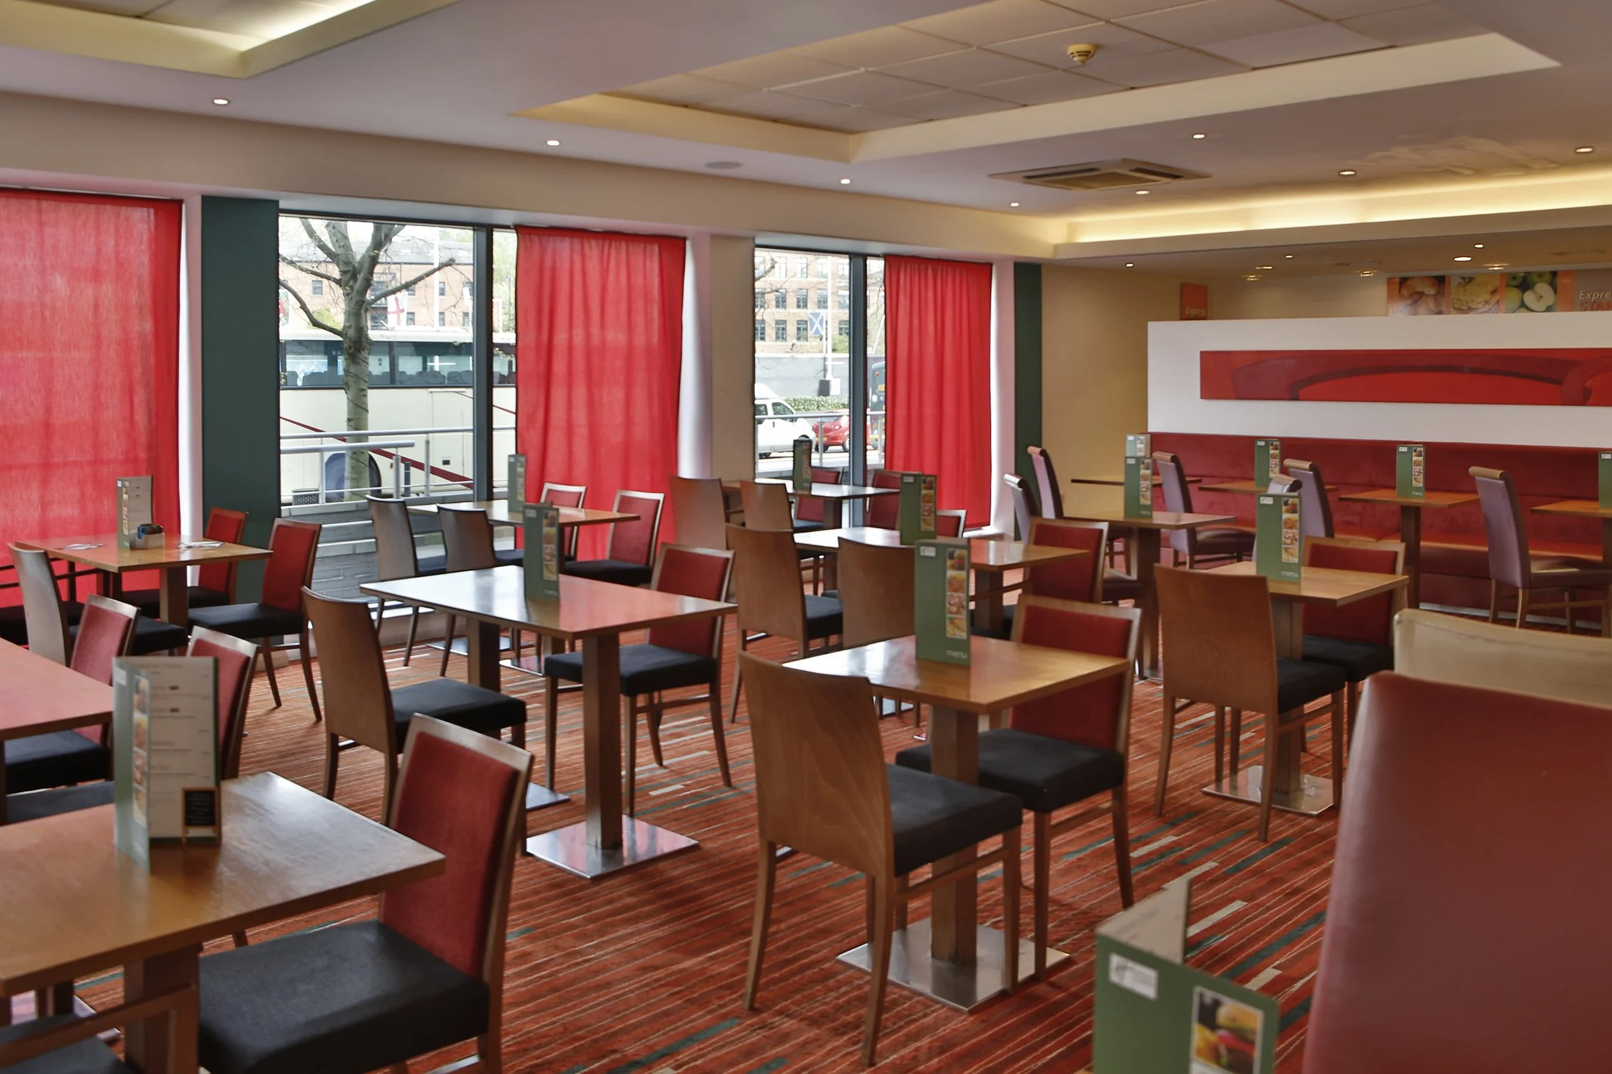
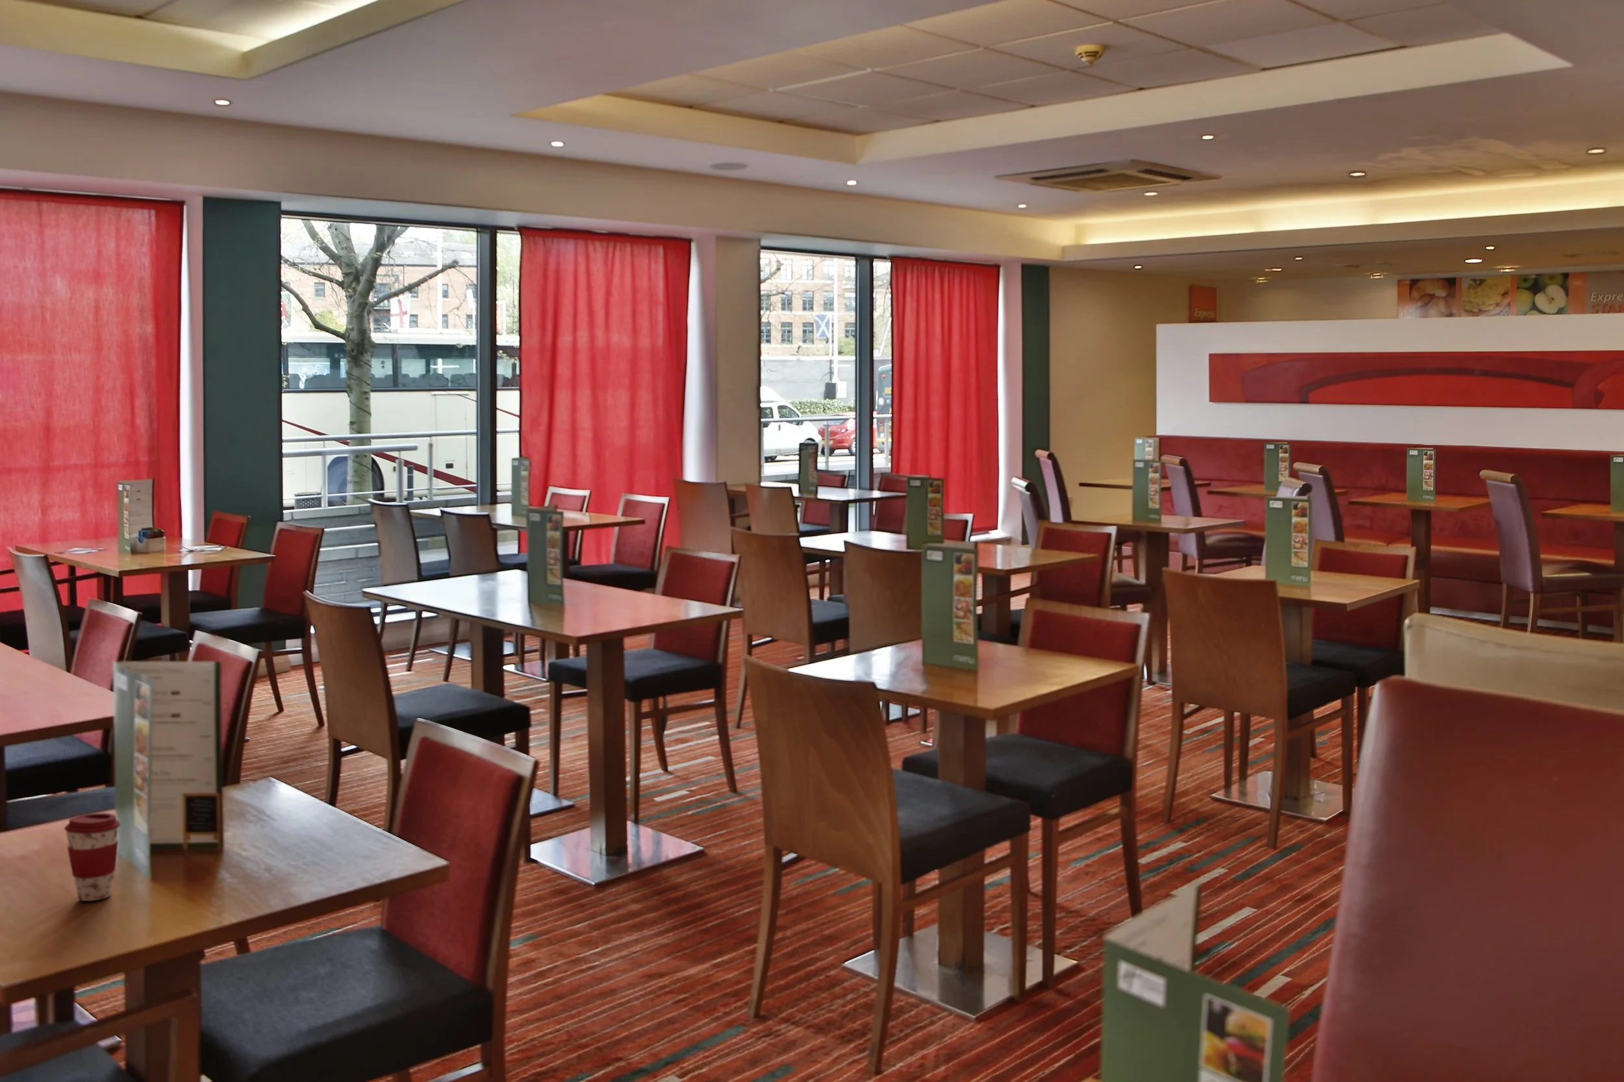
+ coffee cup (93, 856)
